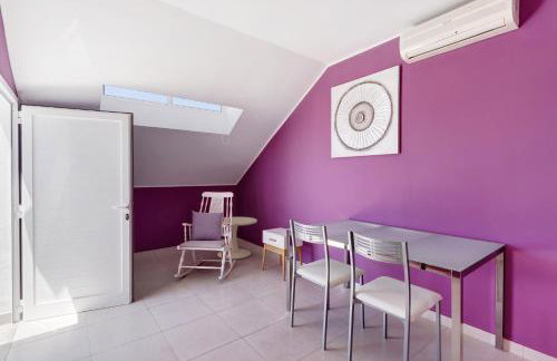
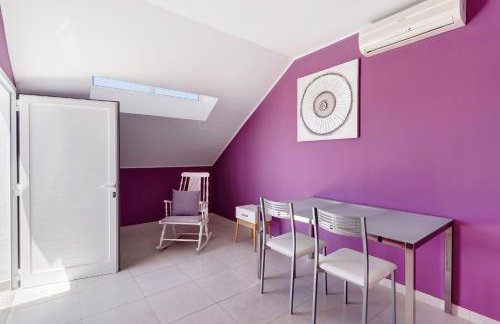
- pedestal table (234, 237)
